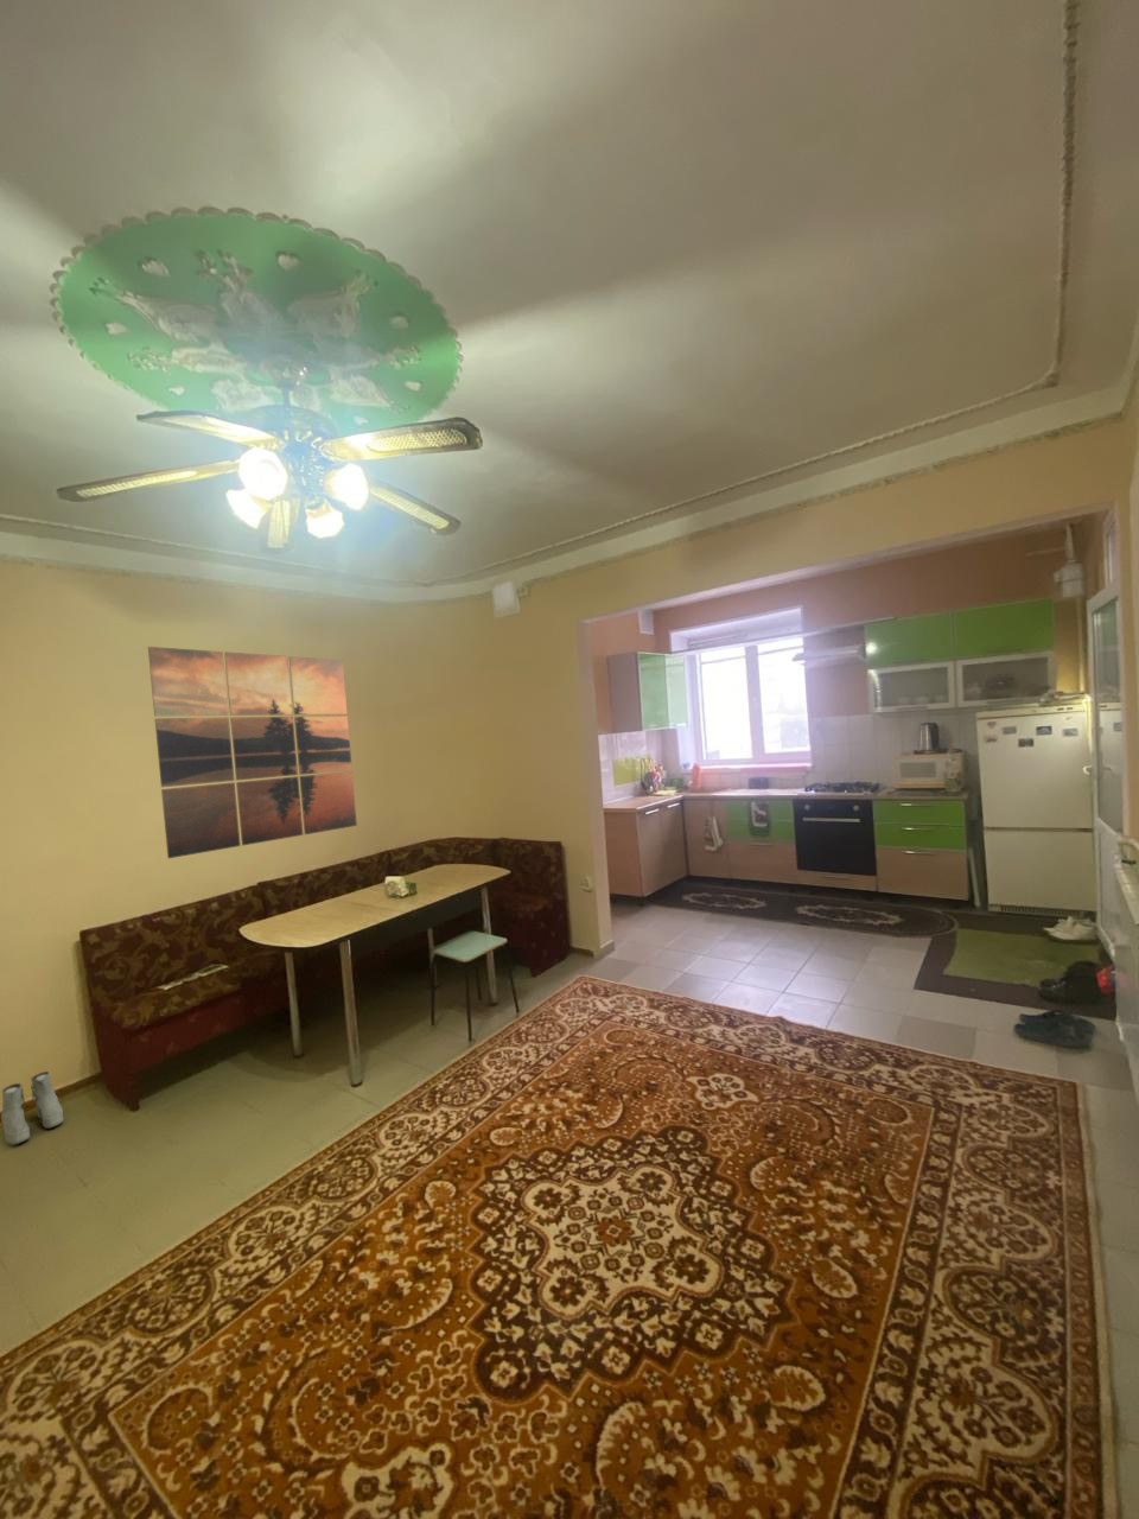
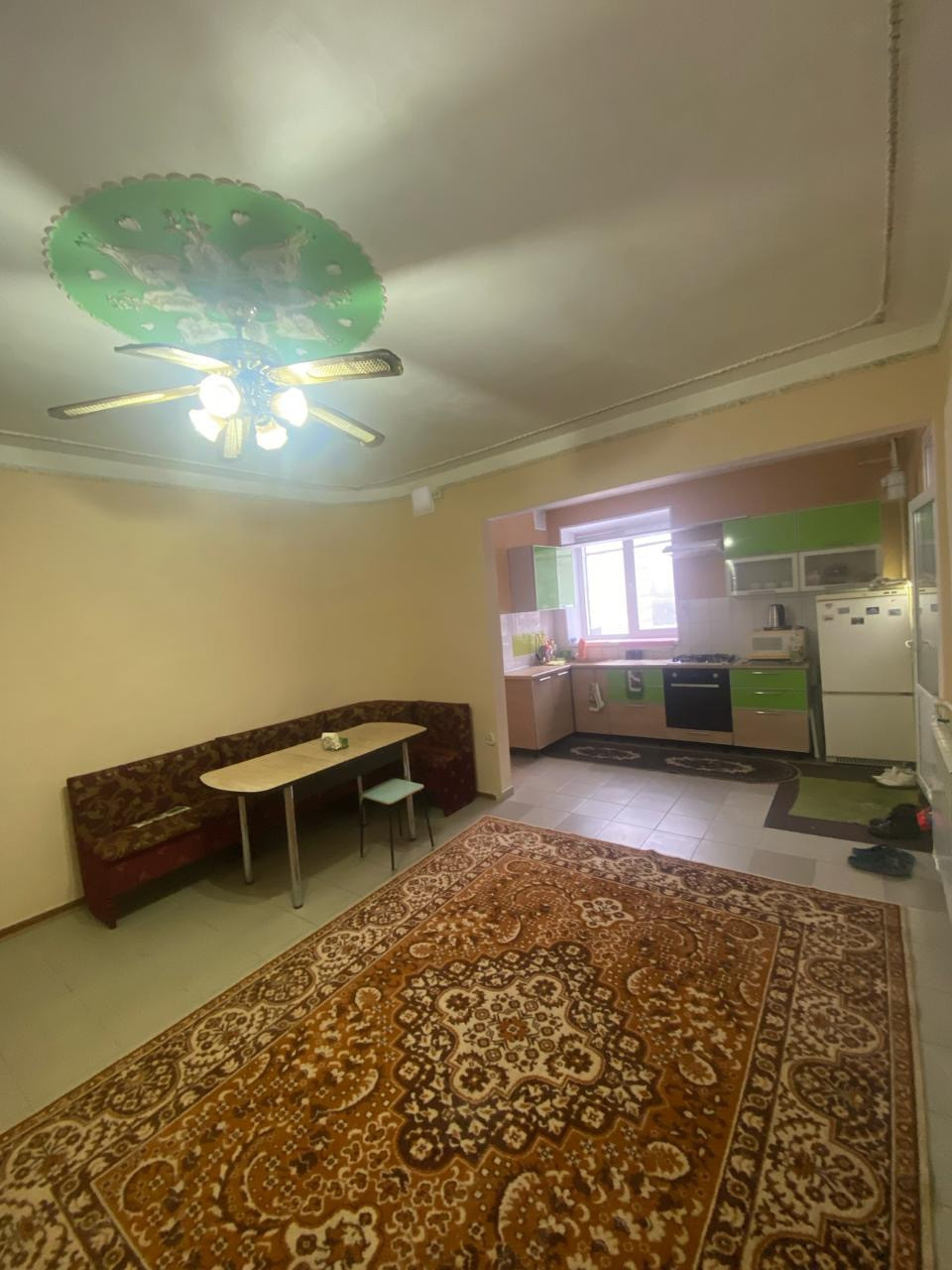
- boots (34, 1102)
- wall art (264, 746)
